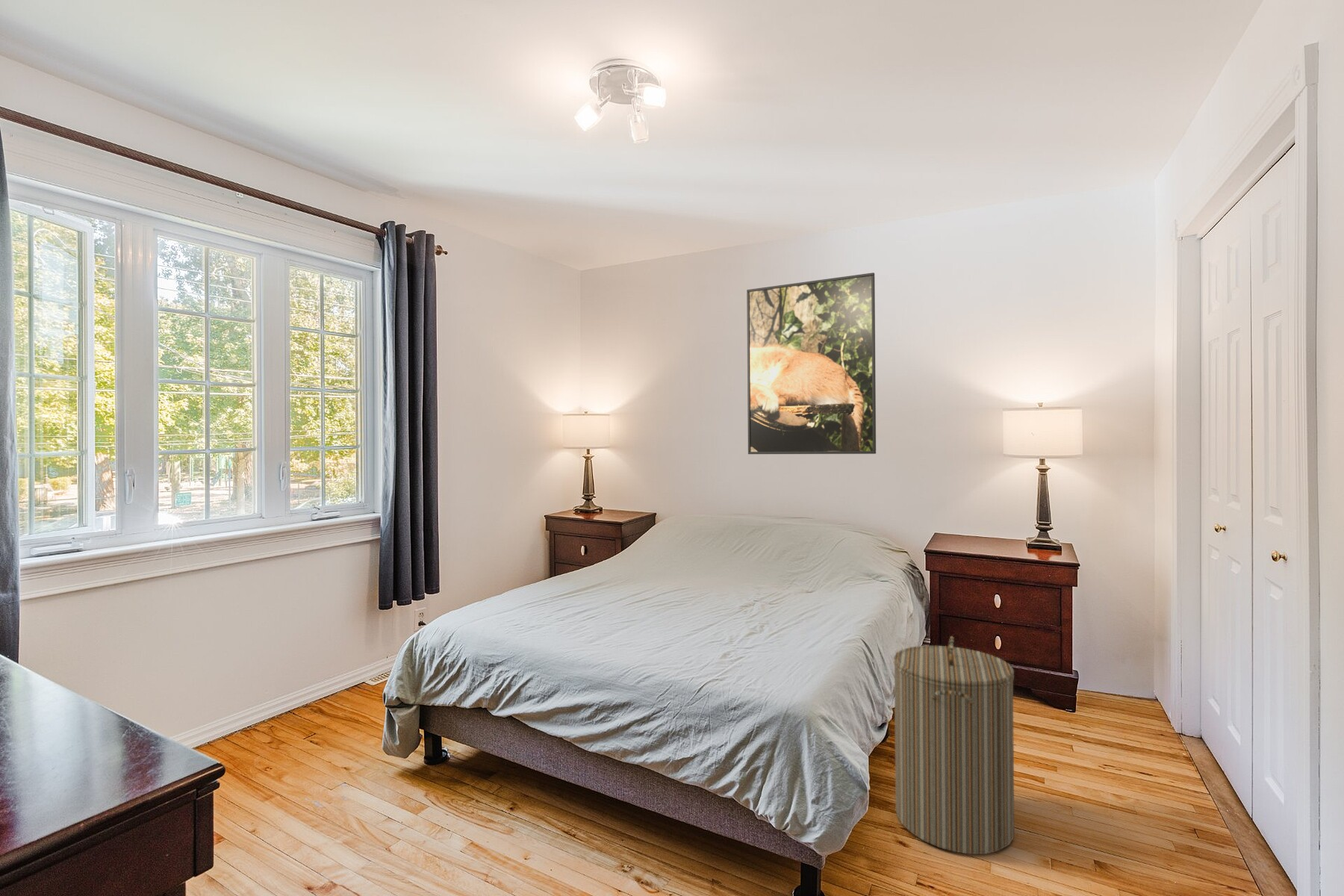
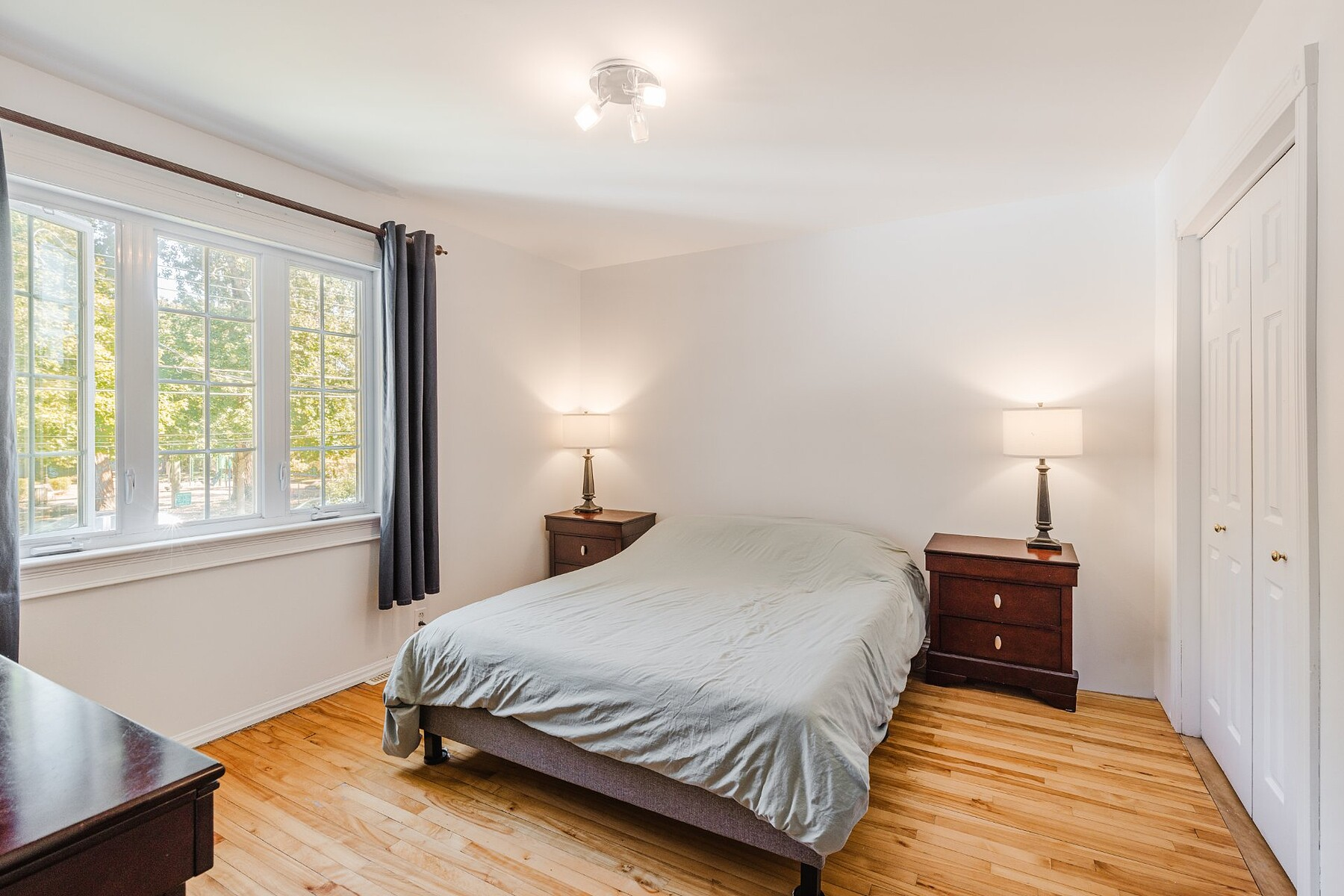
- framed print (808, 367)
- laundry hamper (952, 729)
